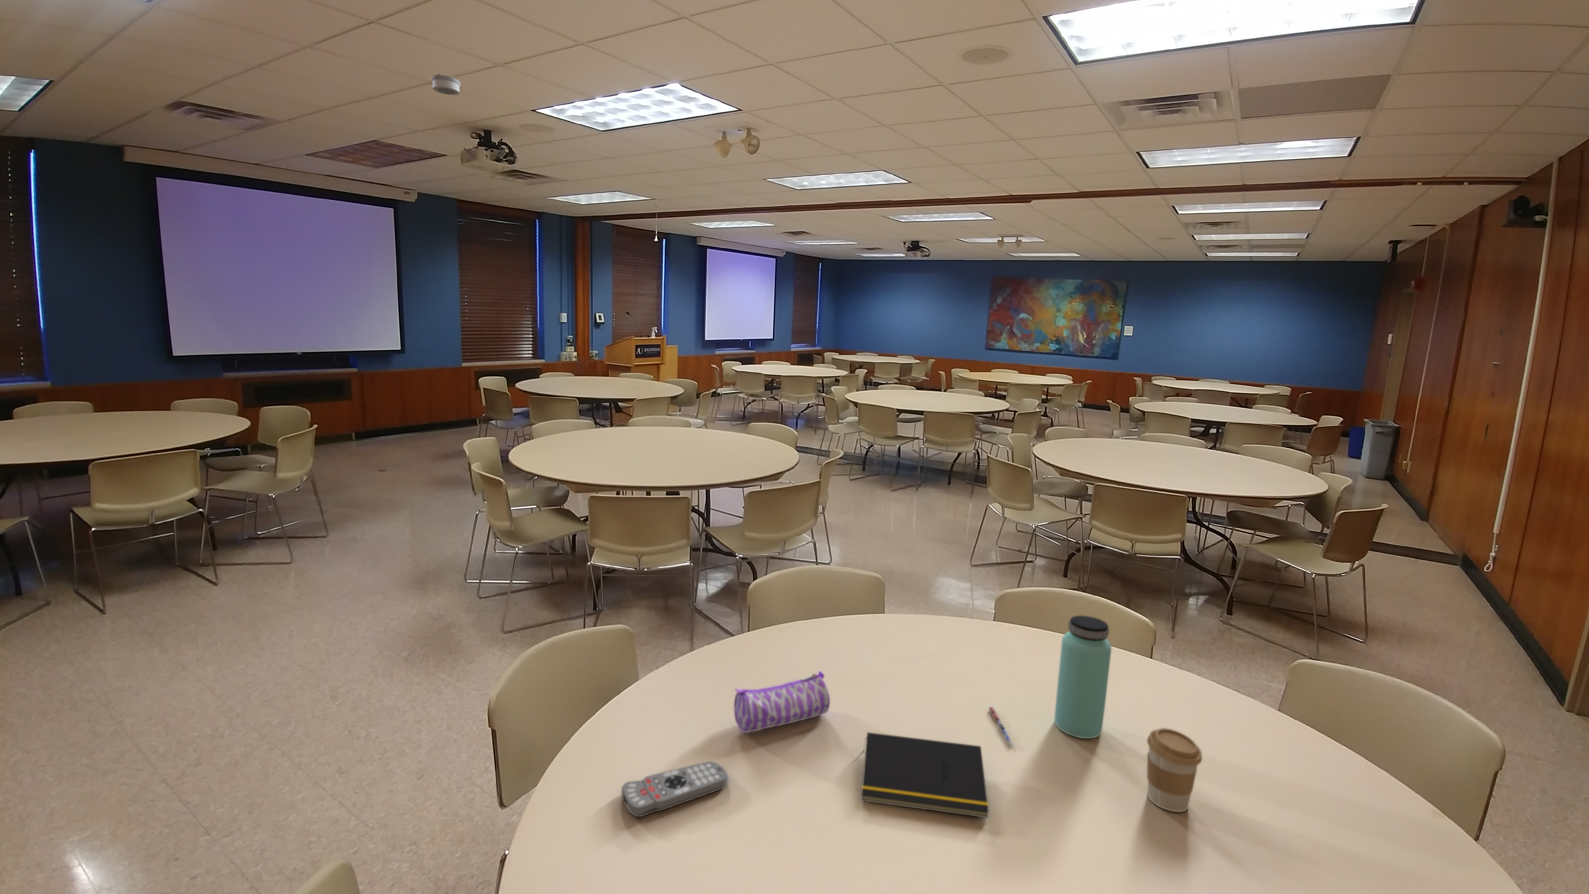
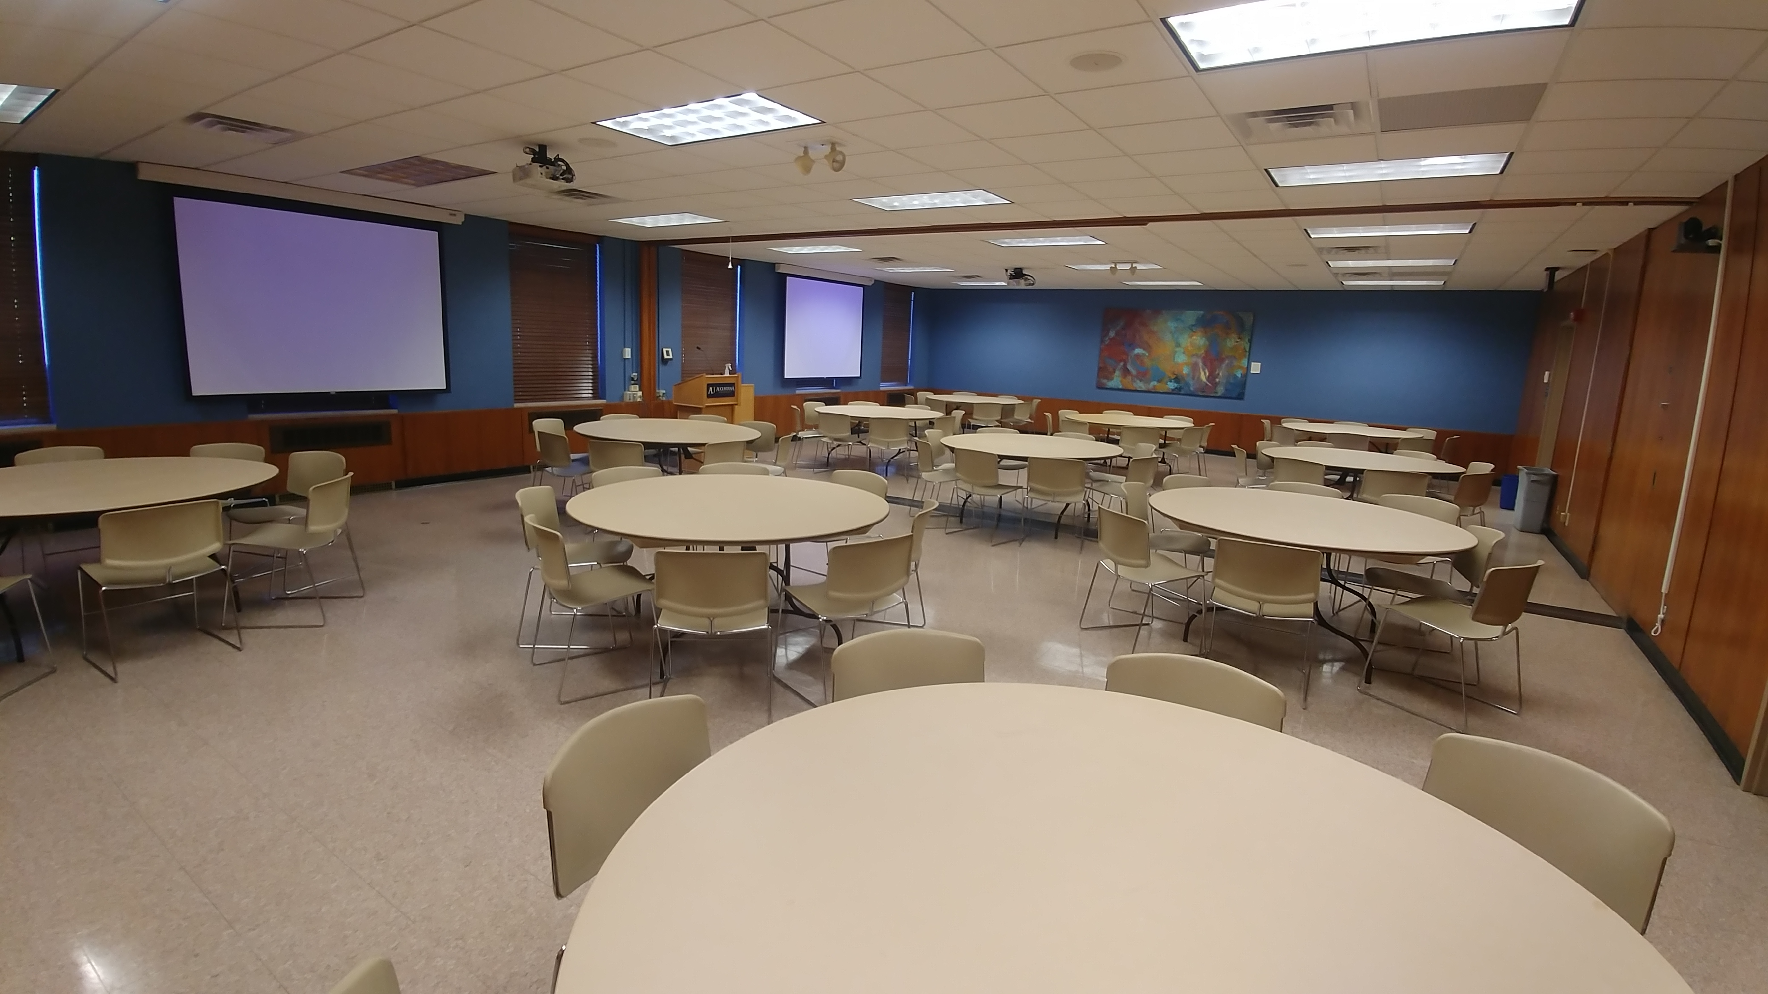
- remote control (677, 787)
- pencil case (782, 701)
- smoke detector (445, 83)
- bottle (1083, 675)
- notepad (923, 772)
- coffee cup (1171, 768)
- pen (1001, 725)
